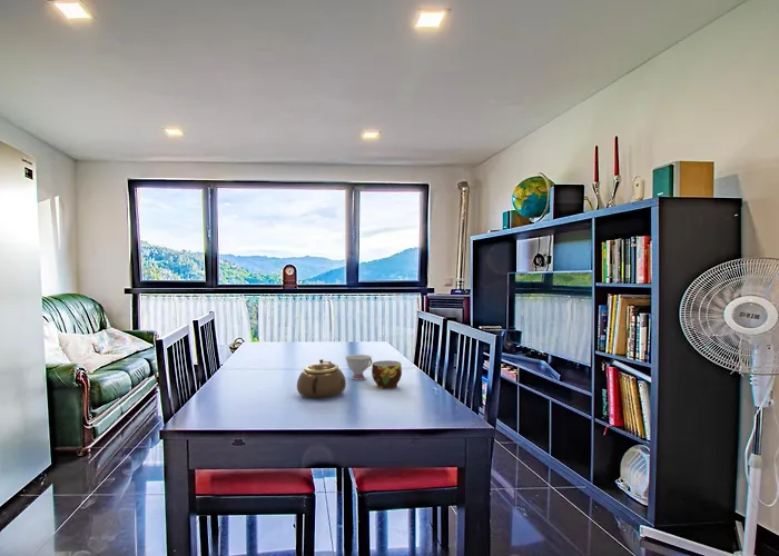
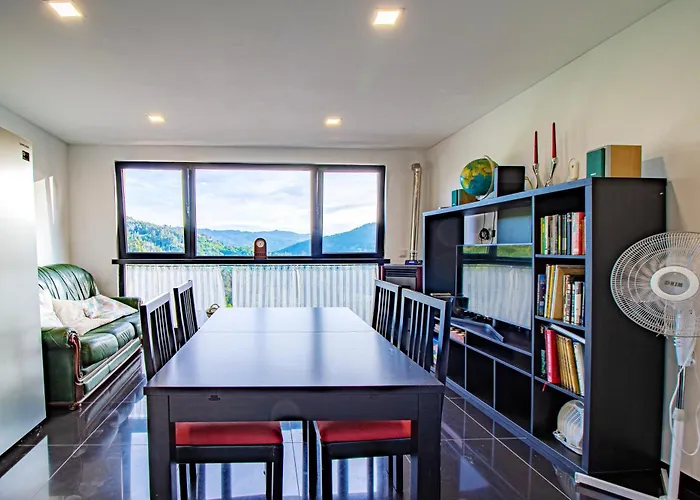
- cup (385, 374)
- teapot (321, 376)
- teacup (359, 367)
